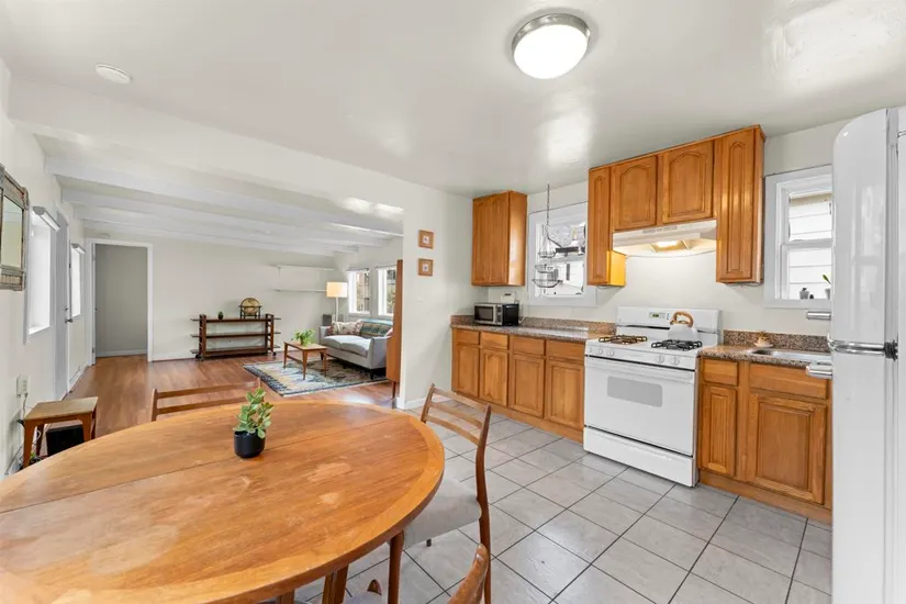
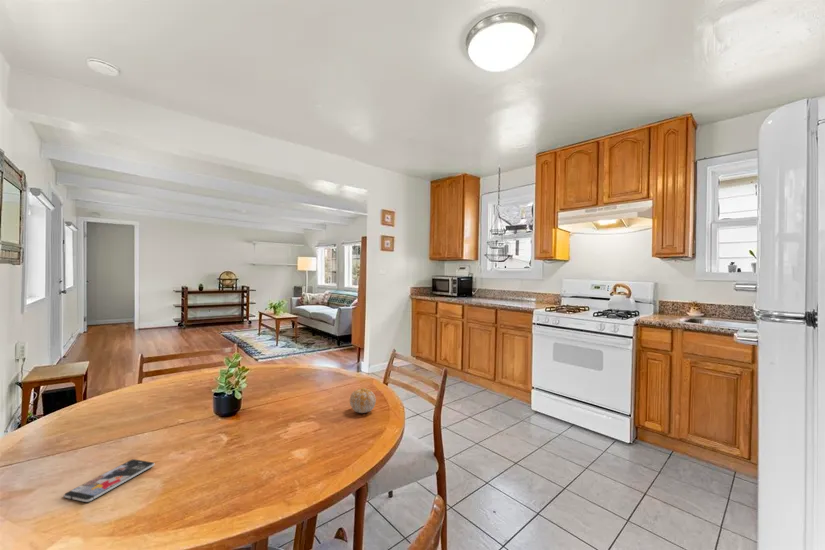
+ smartphone (112, 478)
+ fruit (362, 400)
